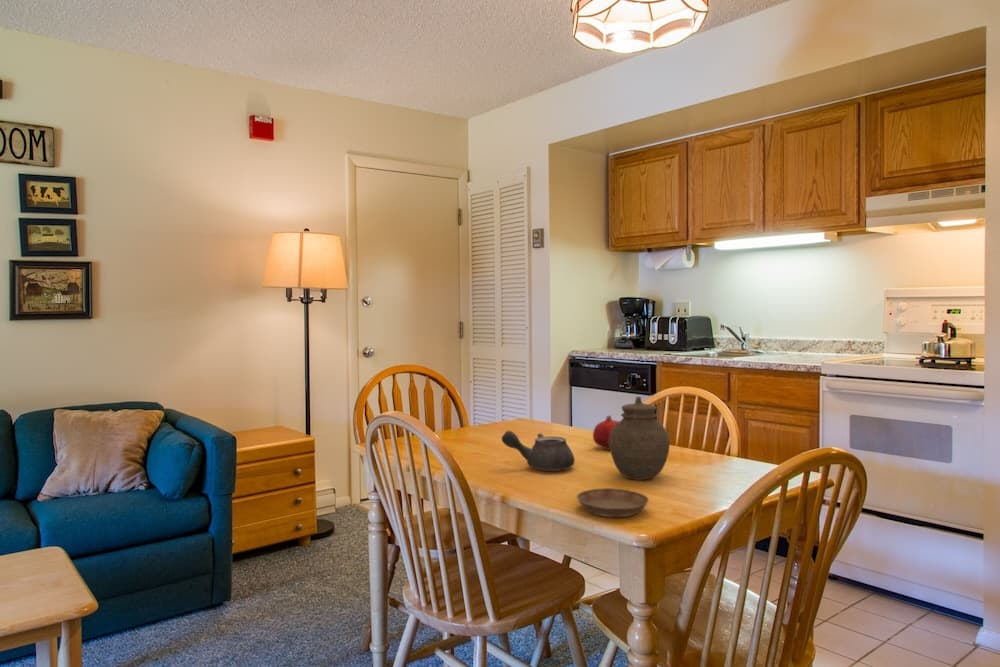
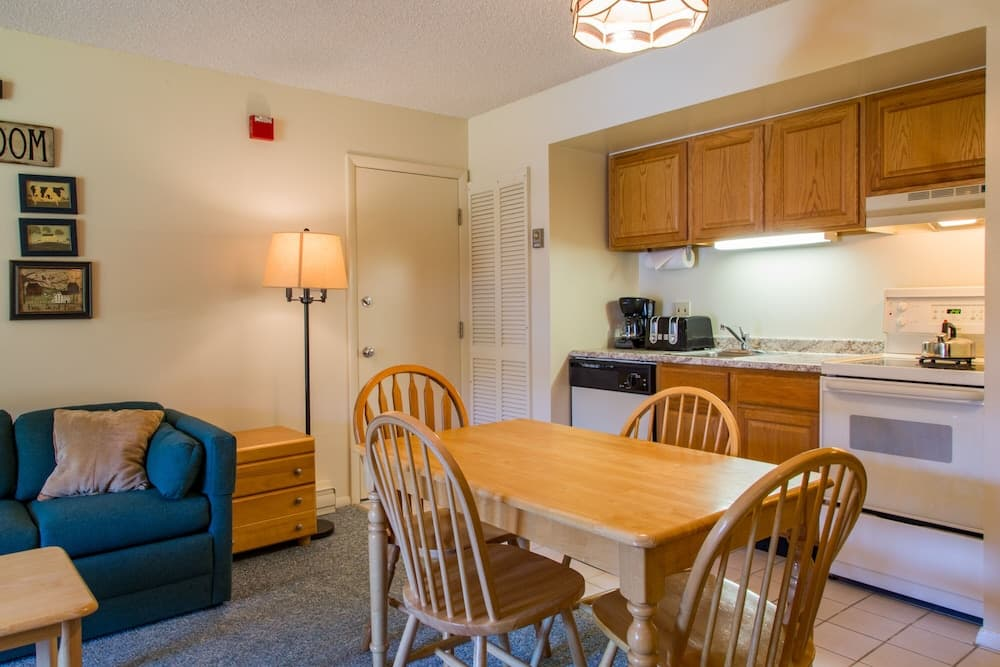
- jar (639, 436)
- saucer (612, 503)
- teapot (537, 448)
- fruit (610, 431)
